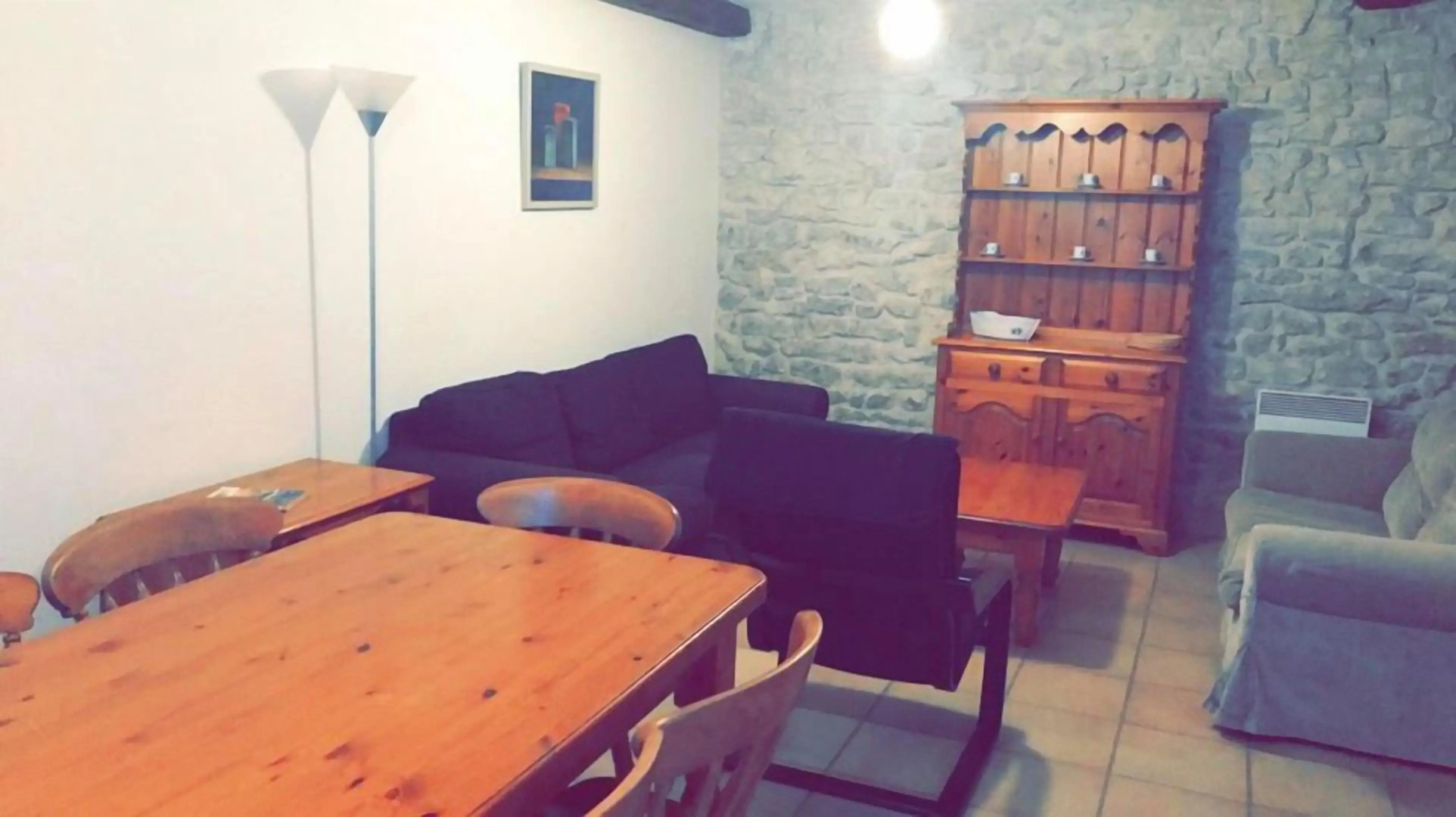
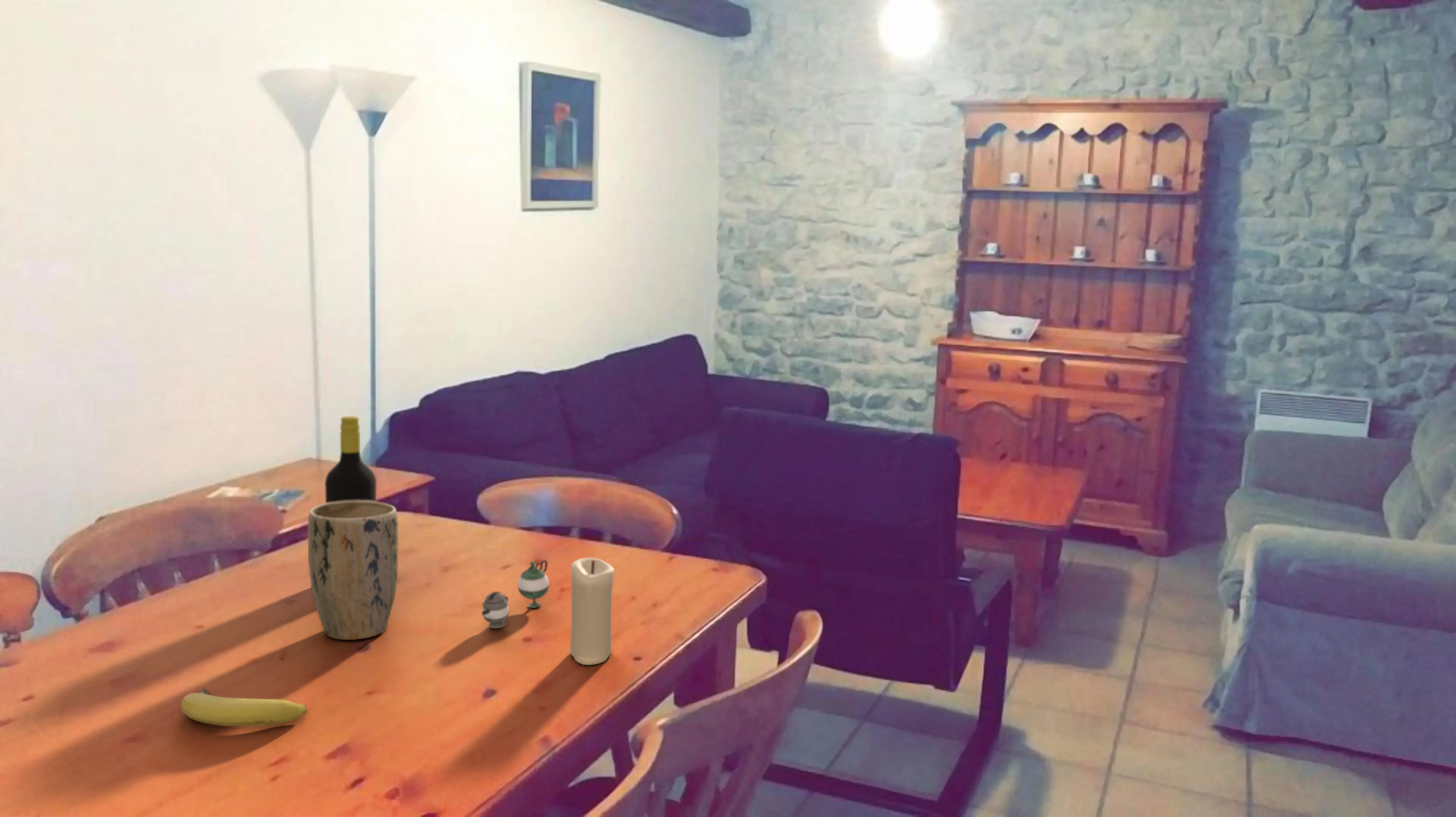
+ teapot (518, 590)
+ bottle (350, 499)
+ fruit (232, 704)
+ candle (592, 607)
+ plant pot (353, 570)
